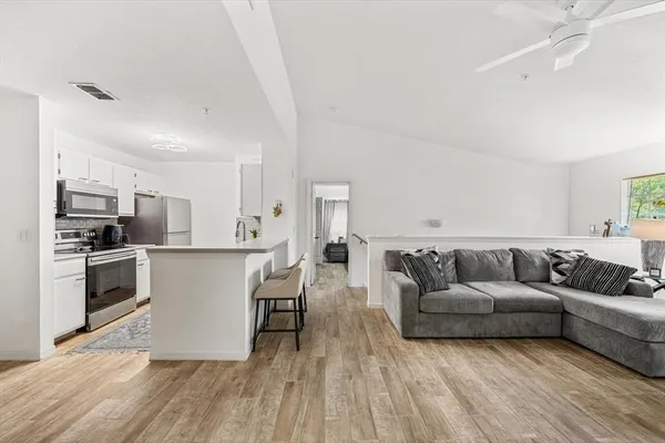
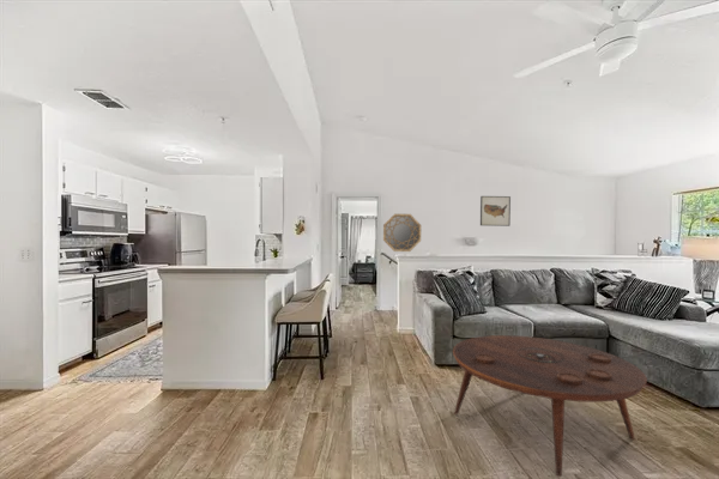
+ home mirror (401, 232)
+ wall art (495, 211)
+ coffee table (539, 389)
